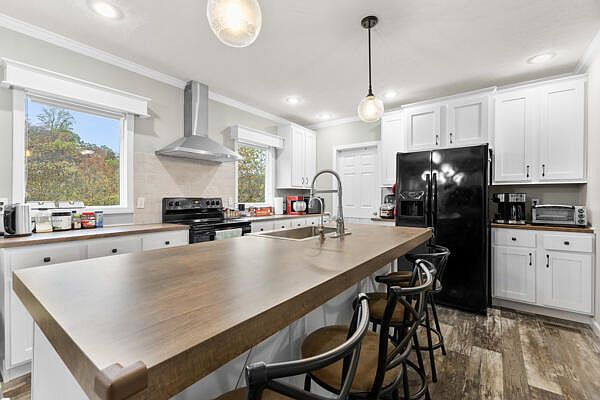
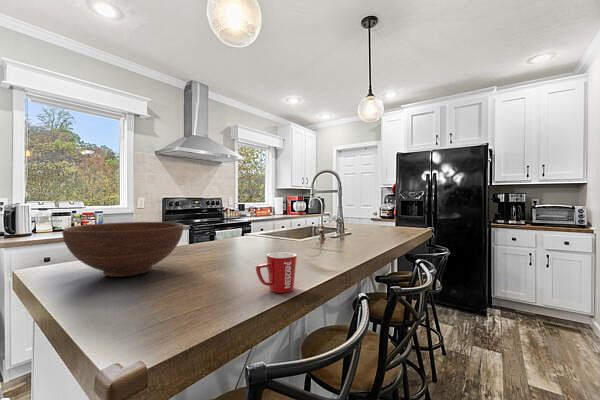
+ mug (275, 273)
+ fruit bowl (128, 249)
